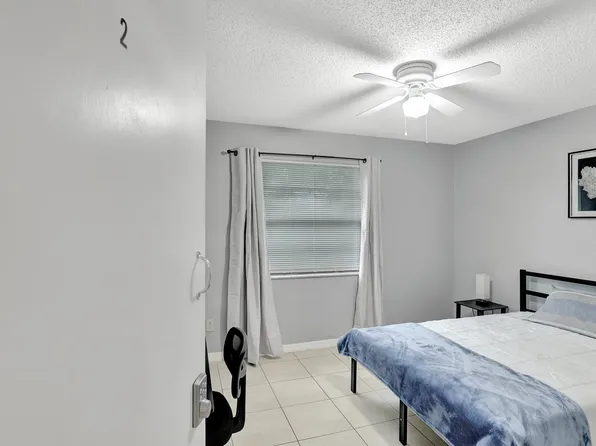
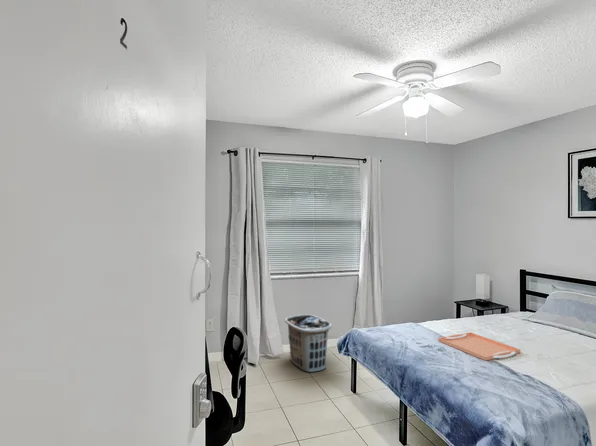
+ serving tray (477, 345)
+ clothes hamper (307, 338)
